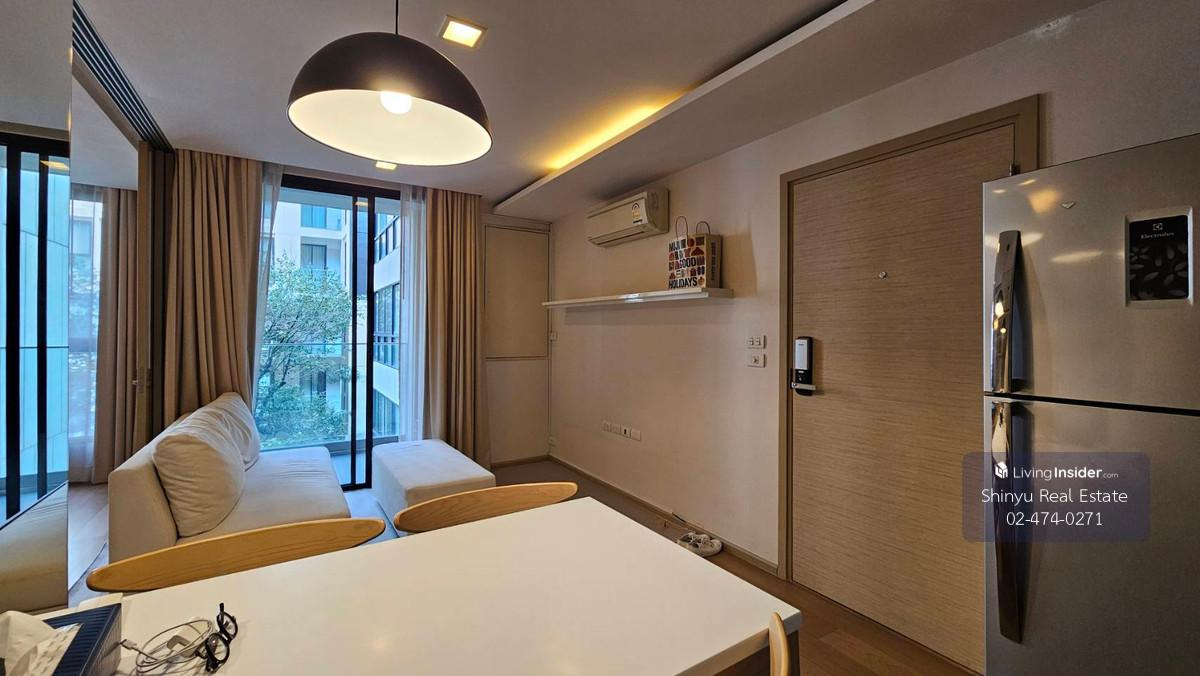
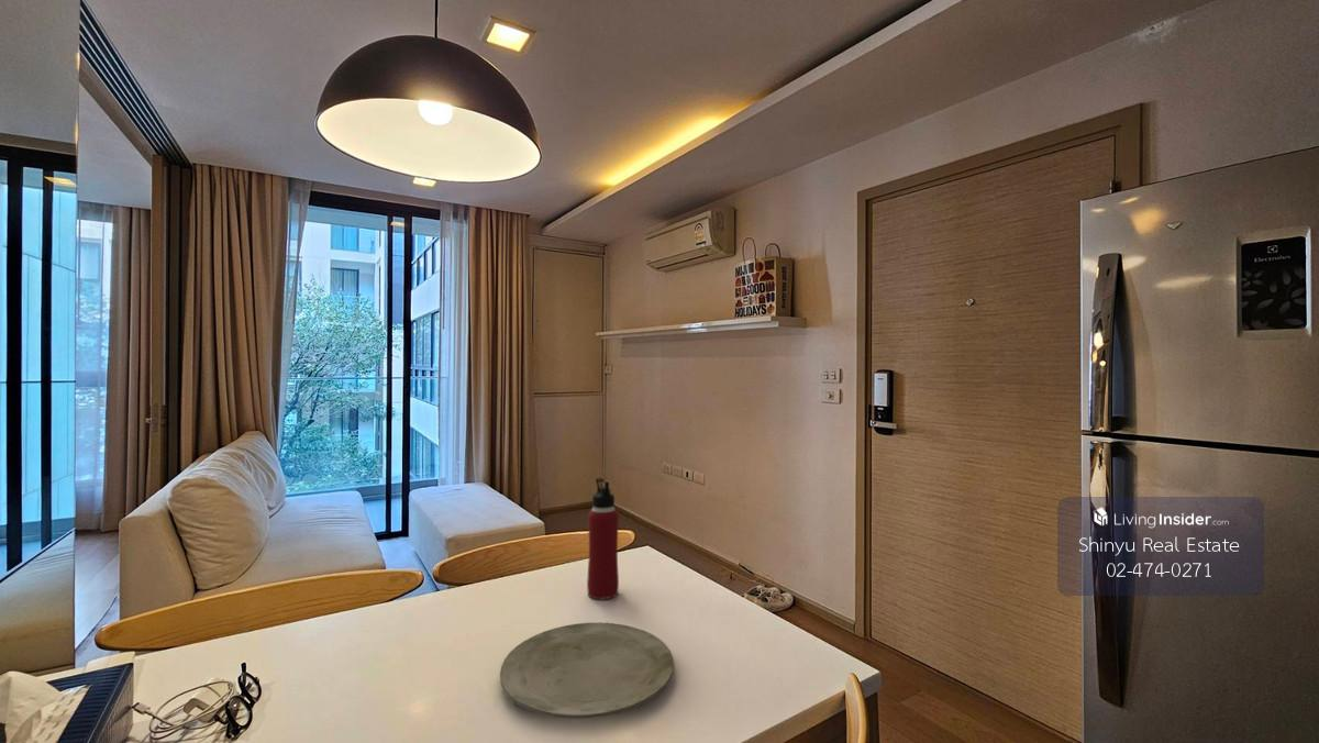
+ water bottle (602, 536)
+ plate (588, 666)
